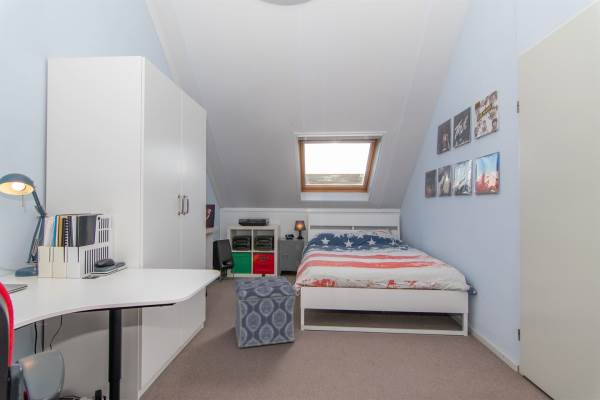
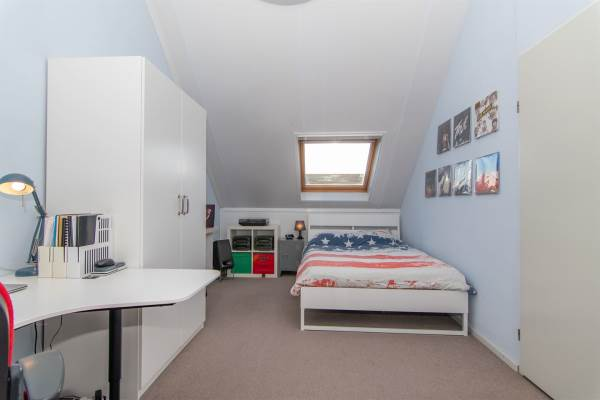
- ottoman (263, 307)
